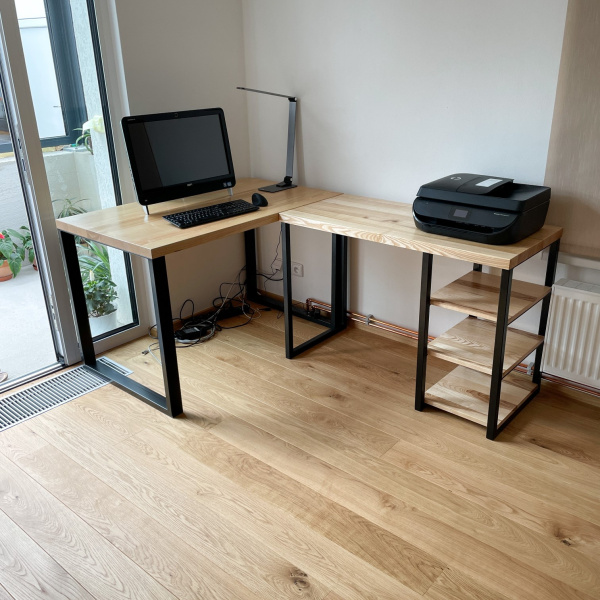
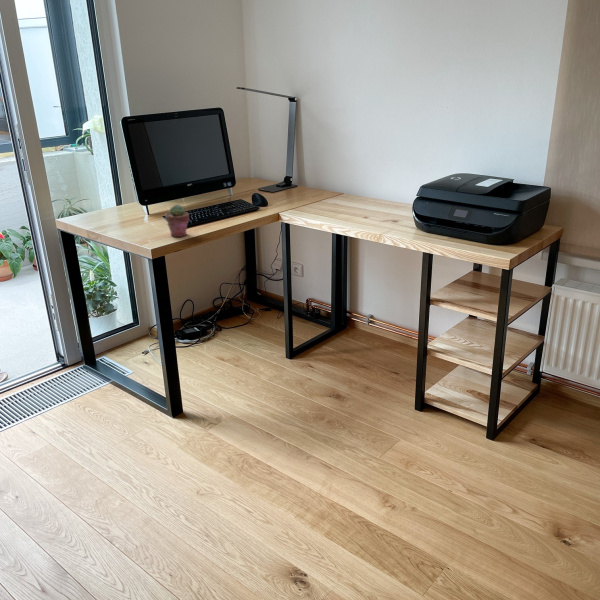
+ potted succulent (177, 220)
